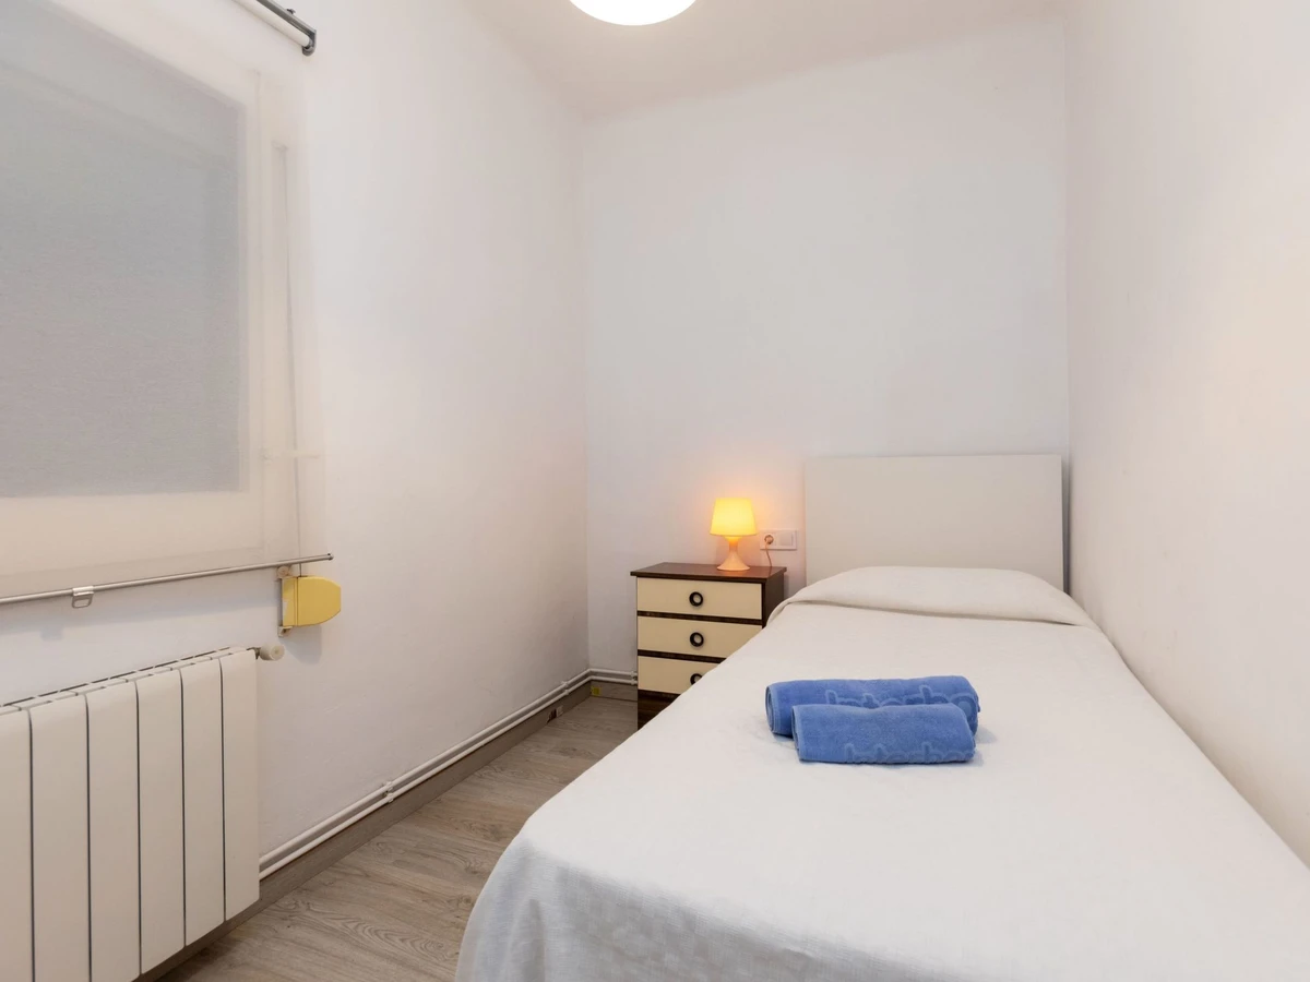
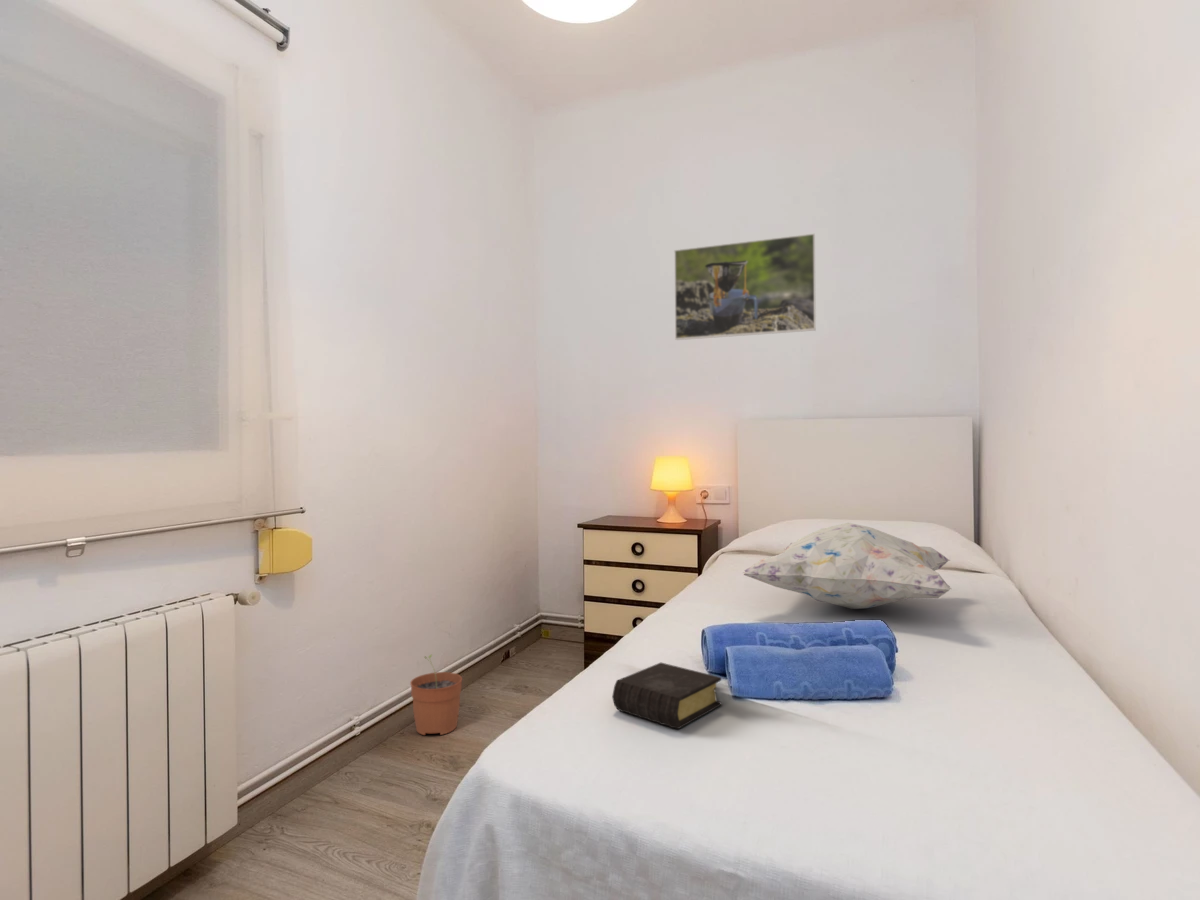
+ decorative pillow (853, 565)
+ book (666, 694)
+ plant pot (436, 692)
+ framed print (742, 289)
